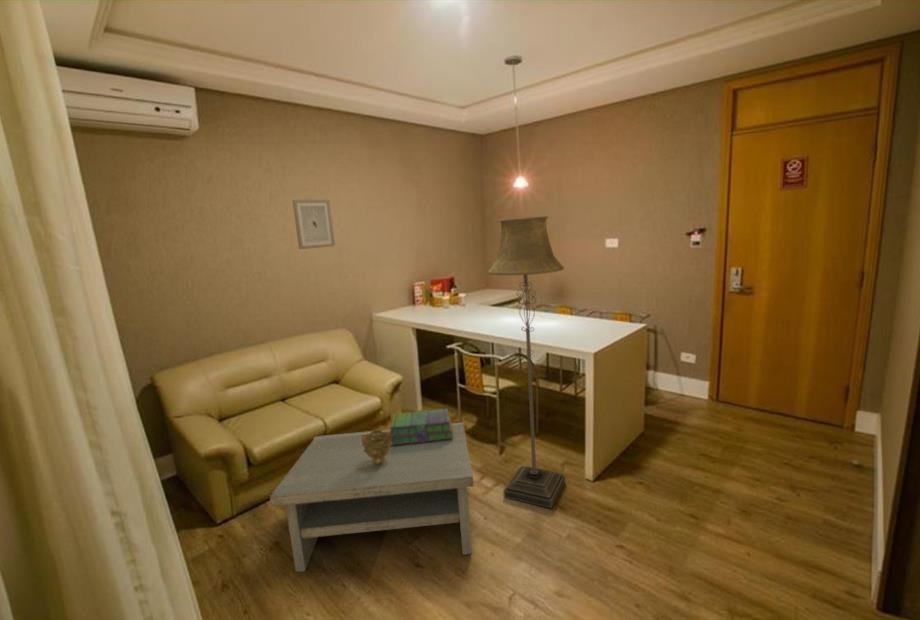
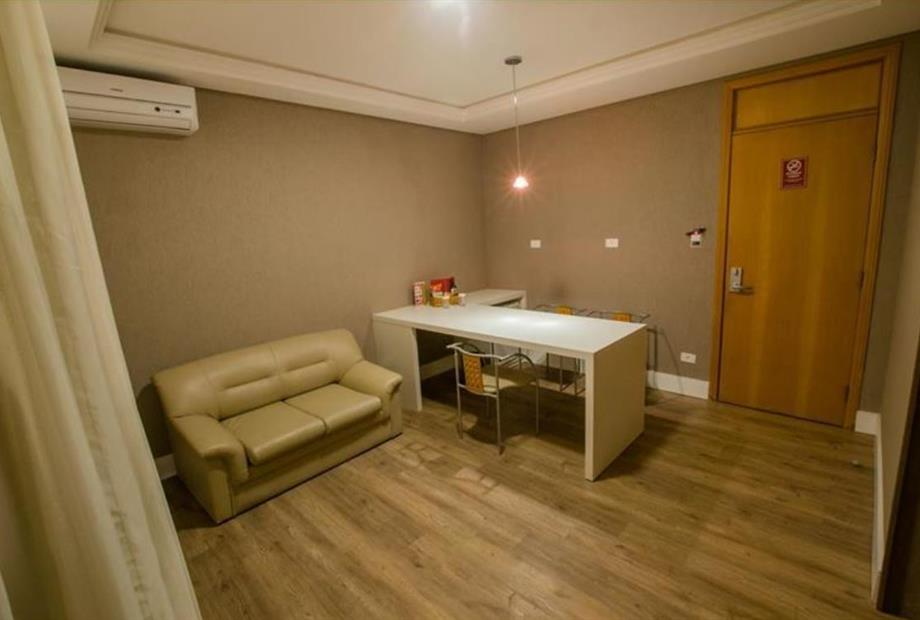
- stack of books (420, 420)
- wall art (314, 224)
- floor lamp (529, 361)
- decorative bowl (377, 449)
- coffee table (386, 486)
